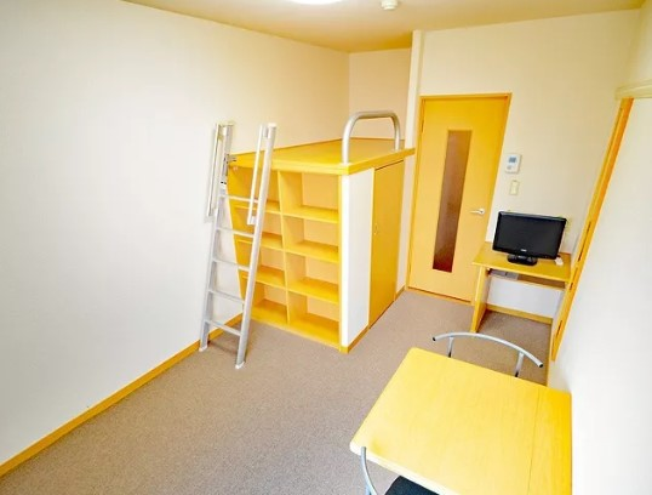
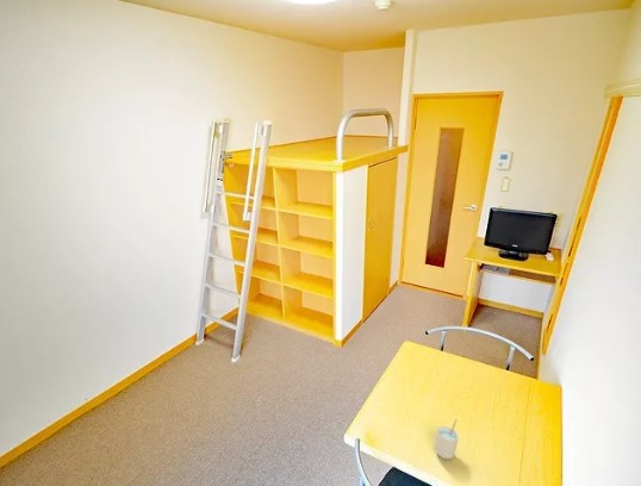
+ cup (447, 438)
